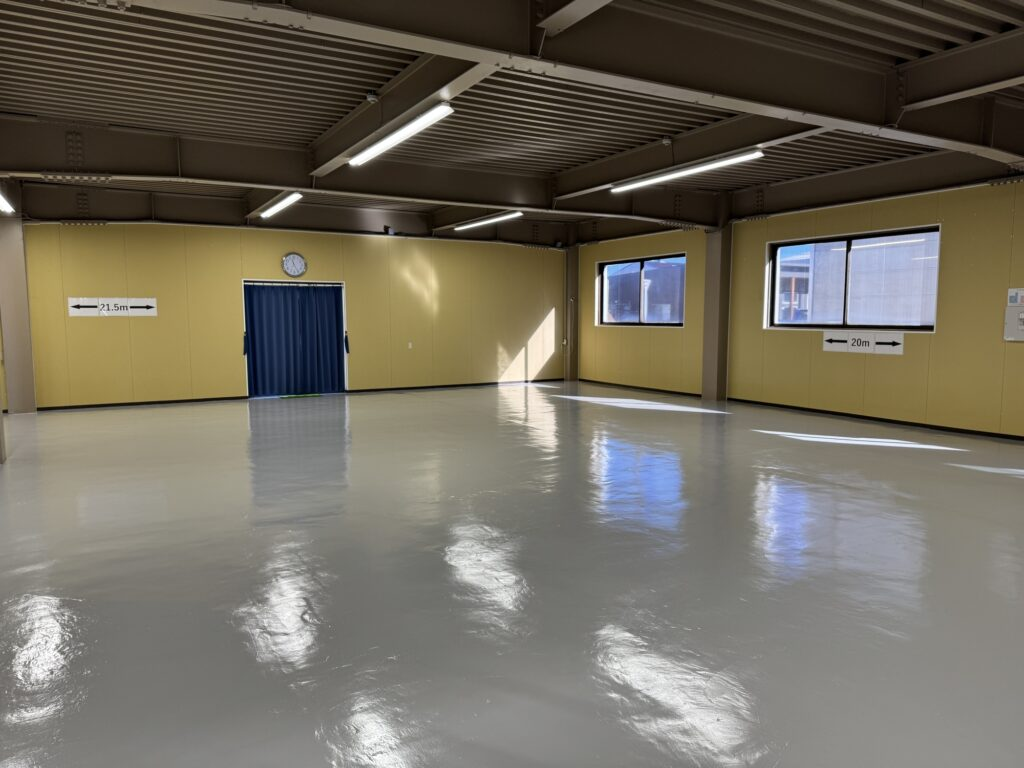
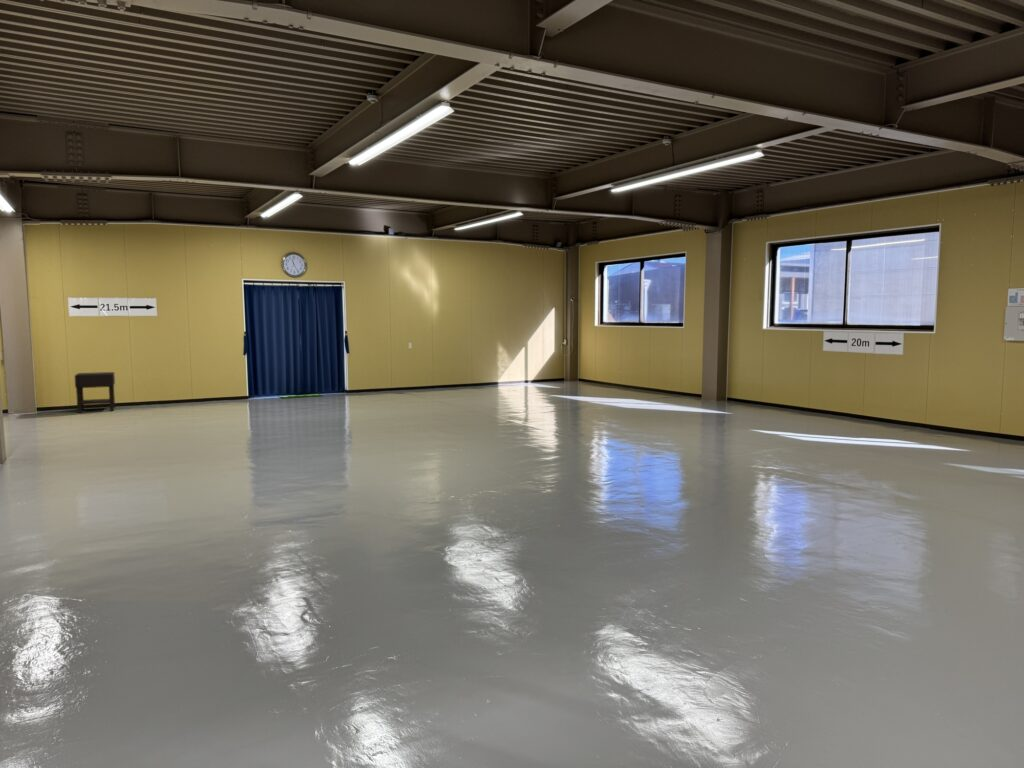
+ nightstand (96, 387)
